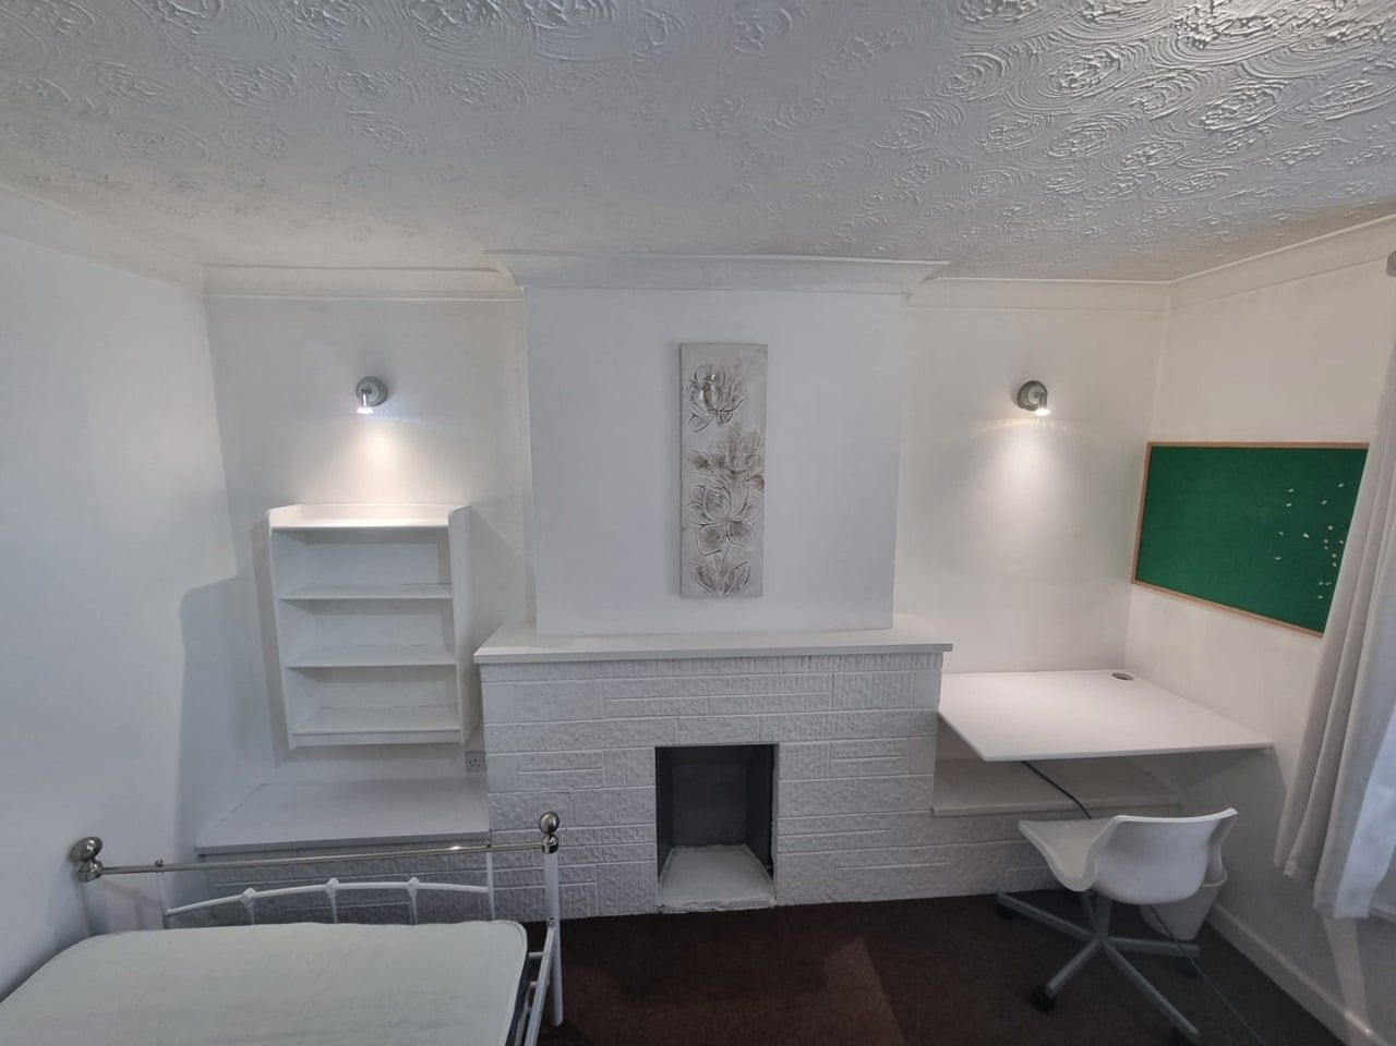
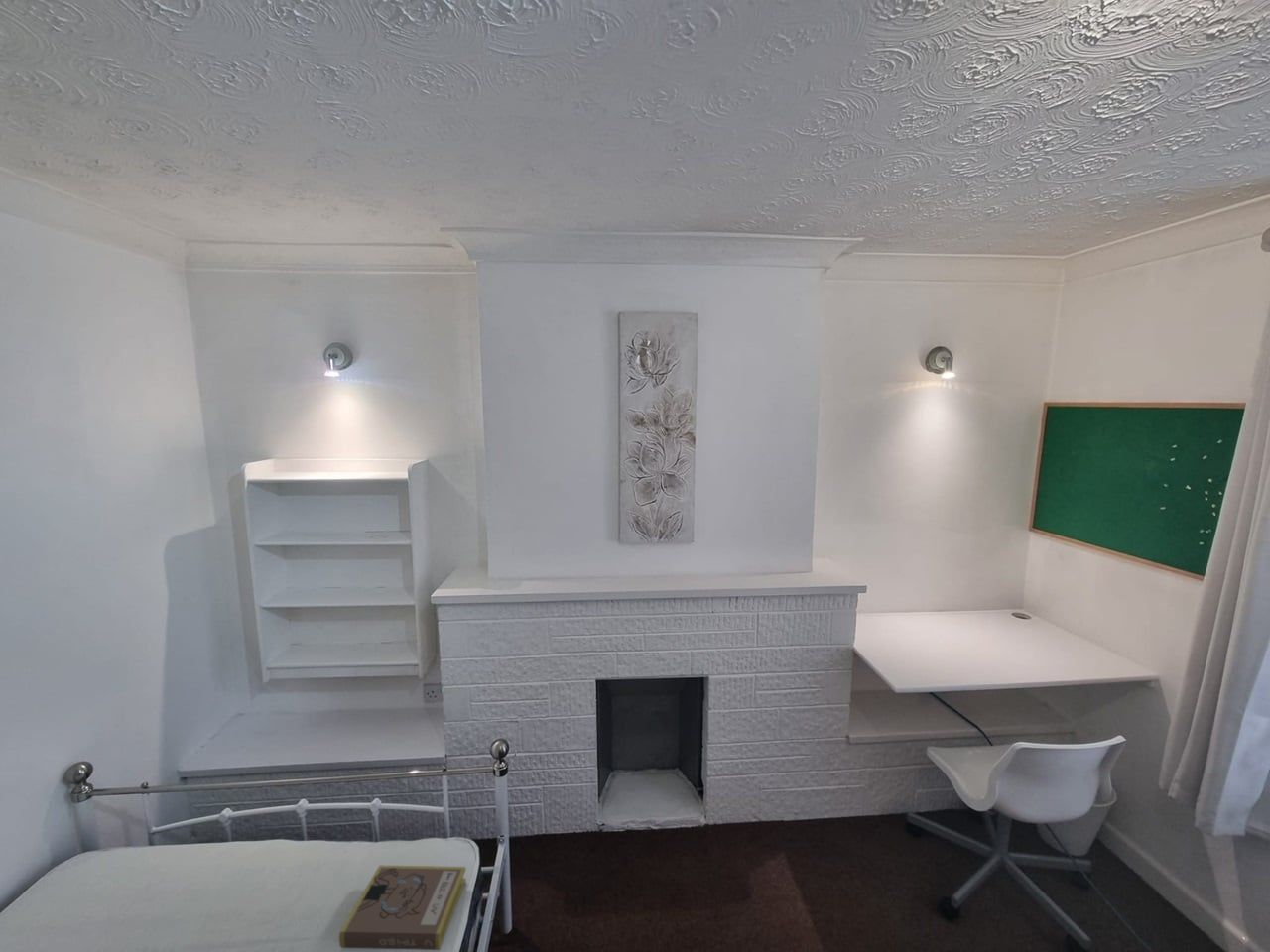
+ book (407, 905)
